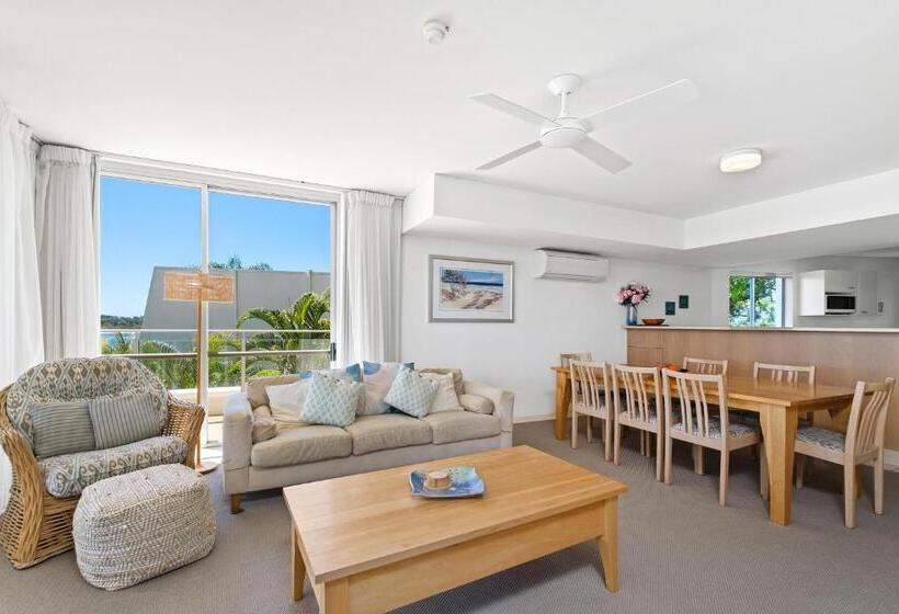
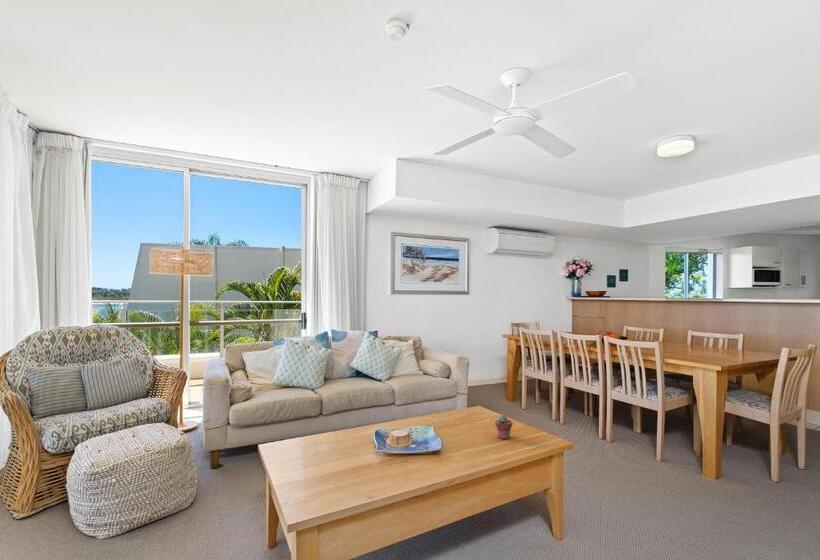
+ potted succulent (503, 425)
